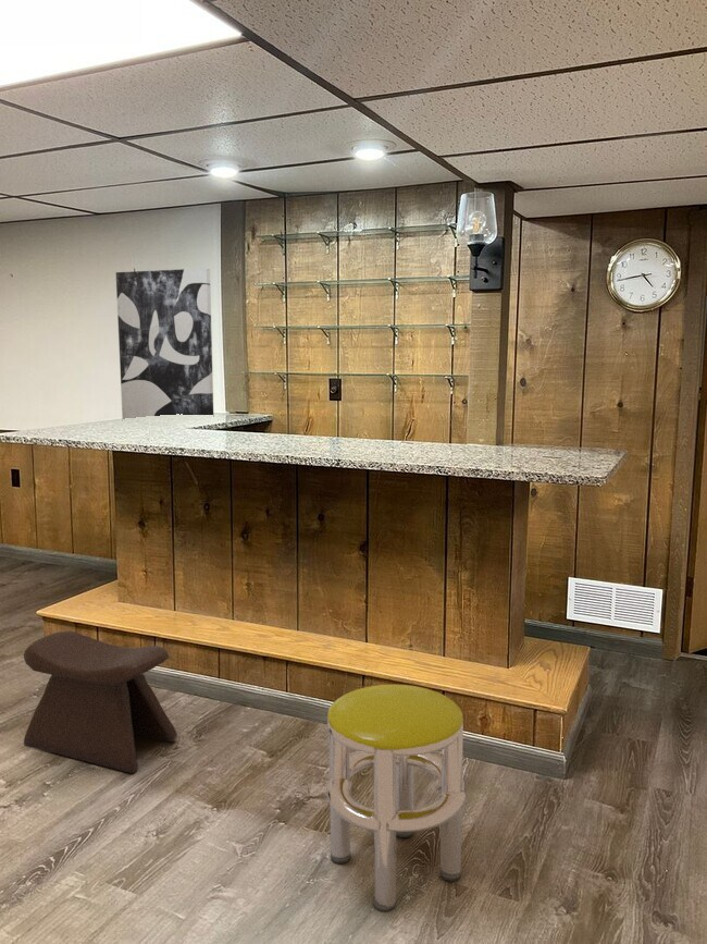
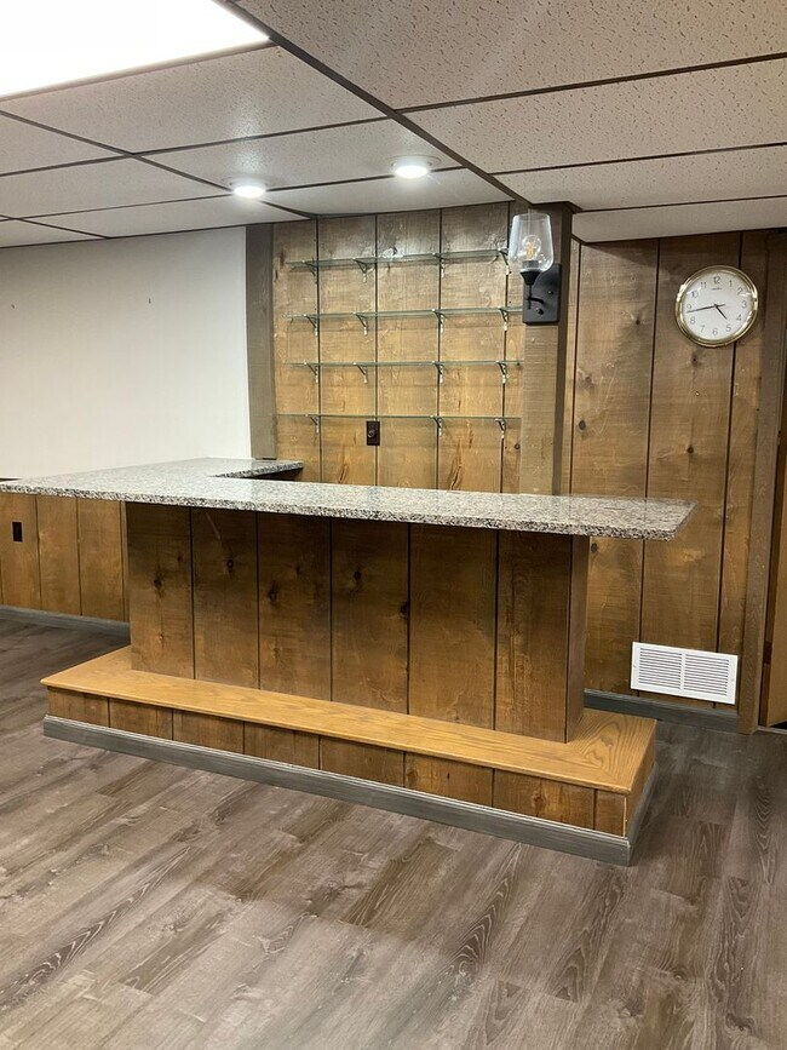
- wall art (164, 354)
- stool (98, 695)
- stool (395, 785)
